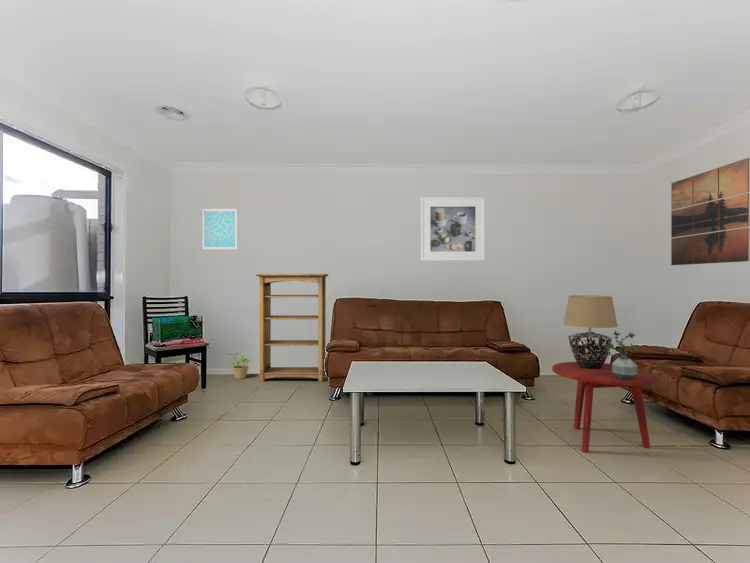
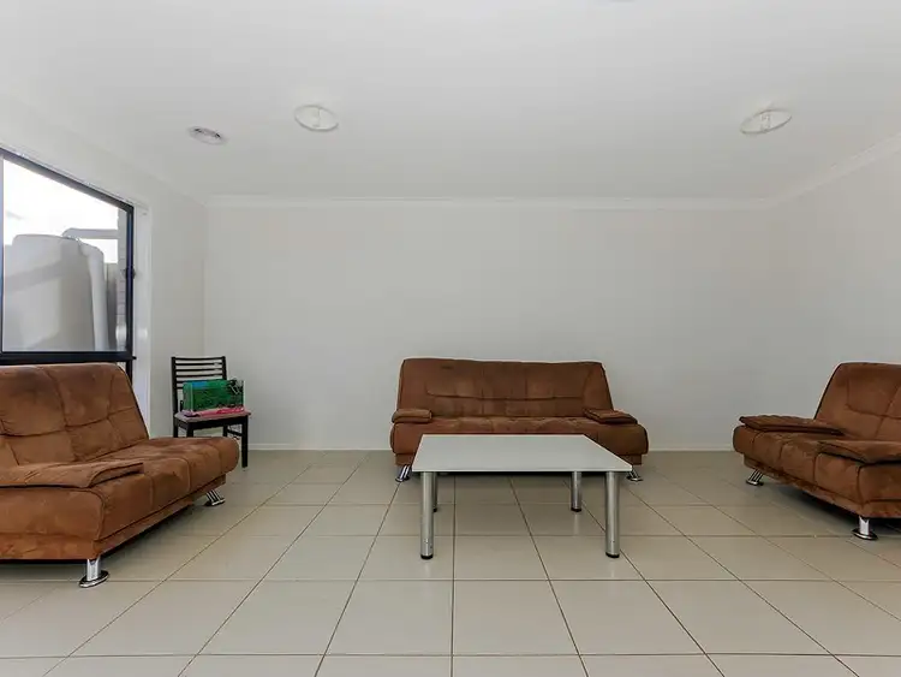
- side table (591, 405)
- wall art (219, 229)
- table lamp (589, 331)
- potted plant (620, 353)
- potted plant (239, 365)
- bookshelf (293, 318)
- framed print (452, 229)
- wall art (705, 217)
